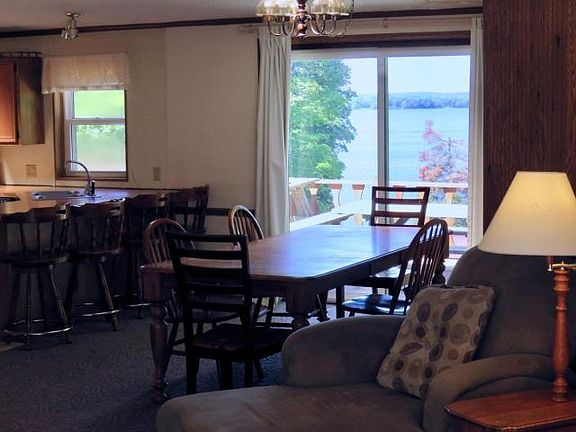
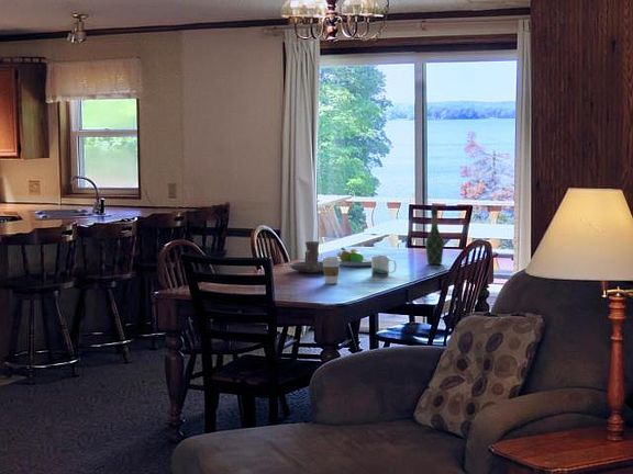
+ candle holder (311, 257)
+ fruit bowl (356, 256)
+ wine bottle (434, 235)
+ mug (384, 266)
+ coffee cup (331, 270)
